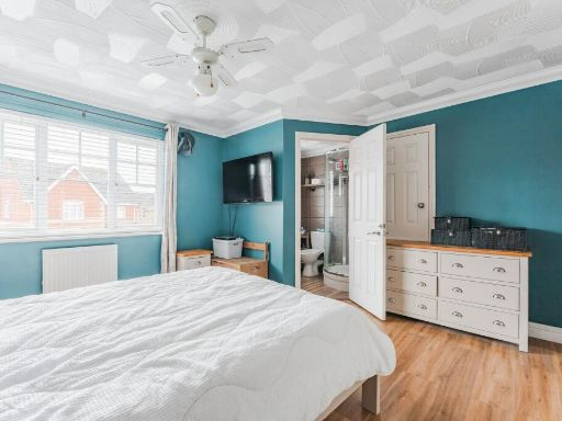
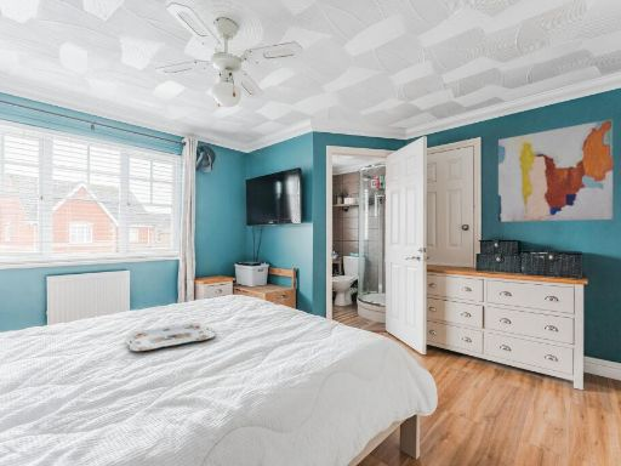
+ serving tray (171, 336)
+ wall art (549, 175)
